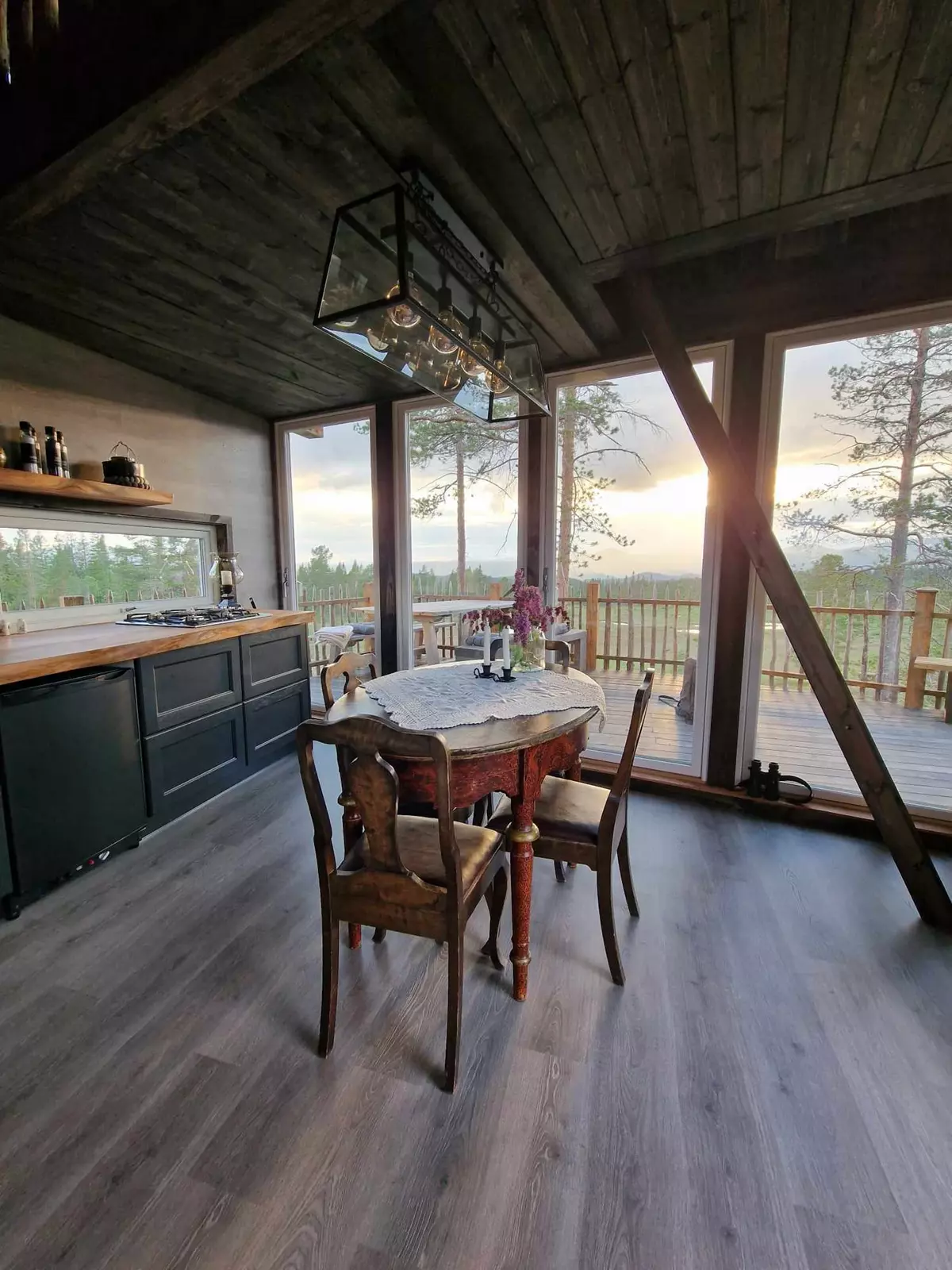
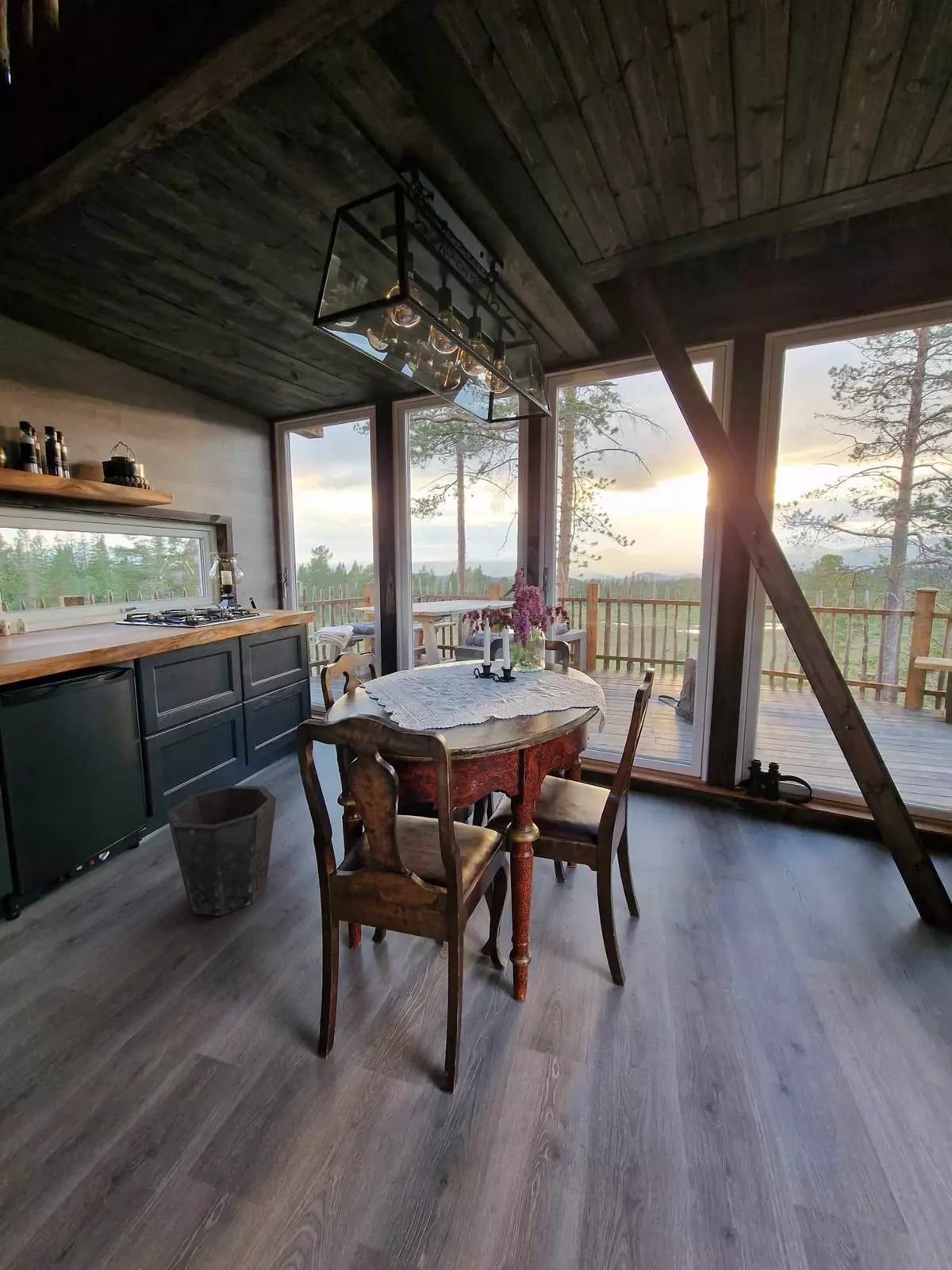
+ waste bin (225, 849)
